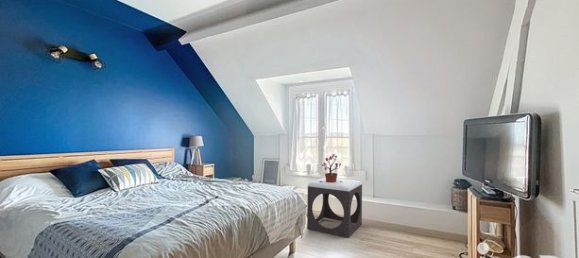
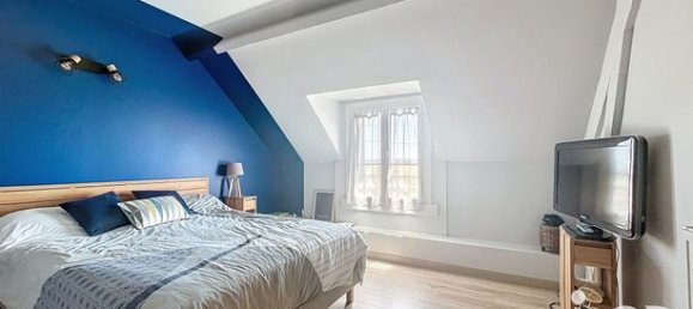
- footstool (340, 202)
- potted plant (330, 168)
